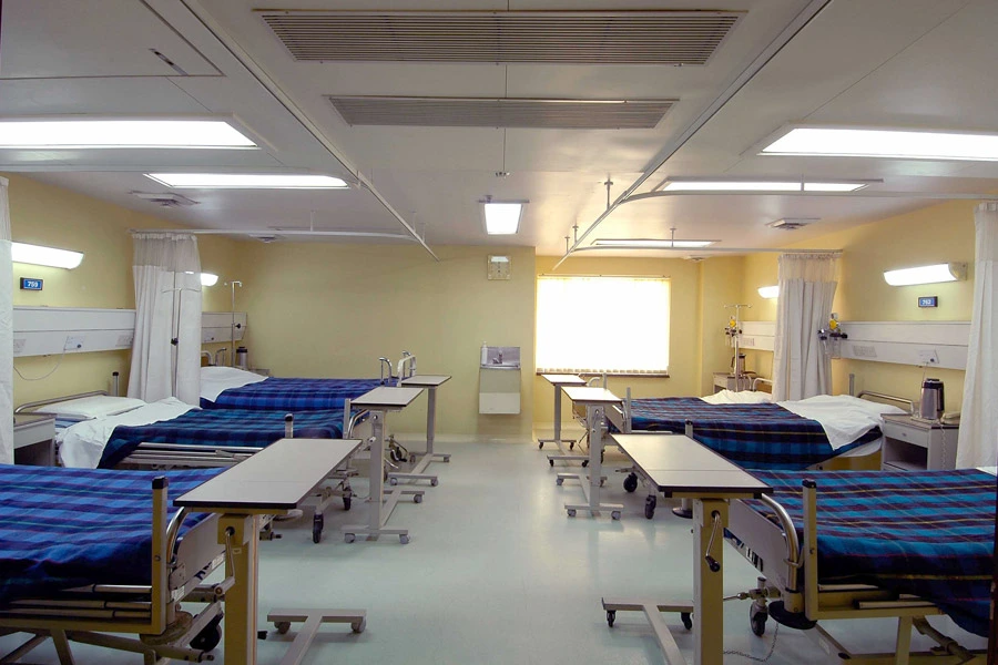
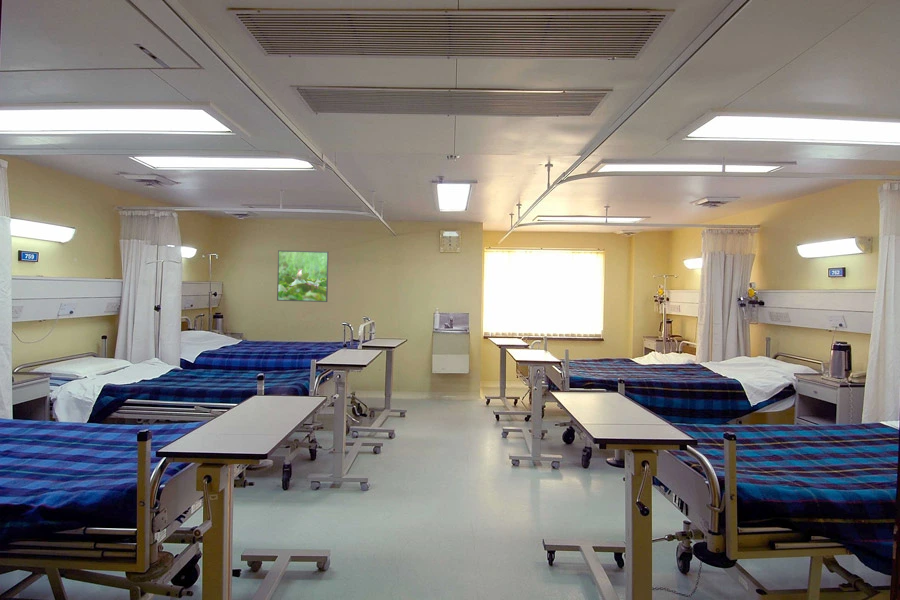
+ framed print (302, 276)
